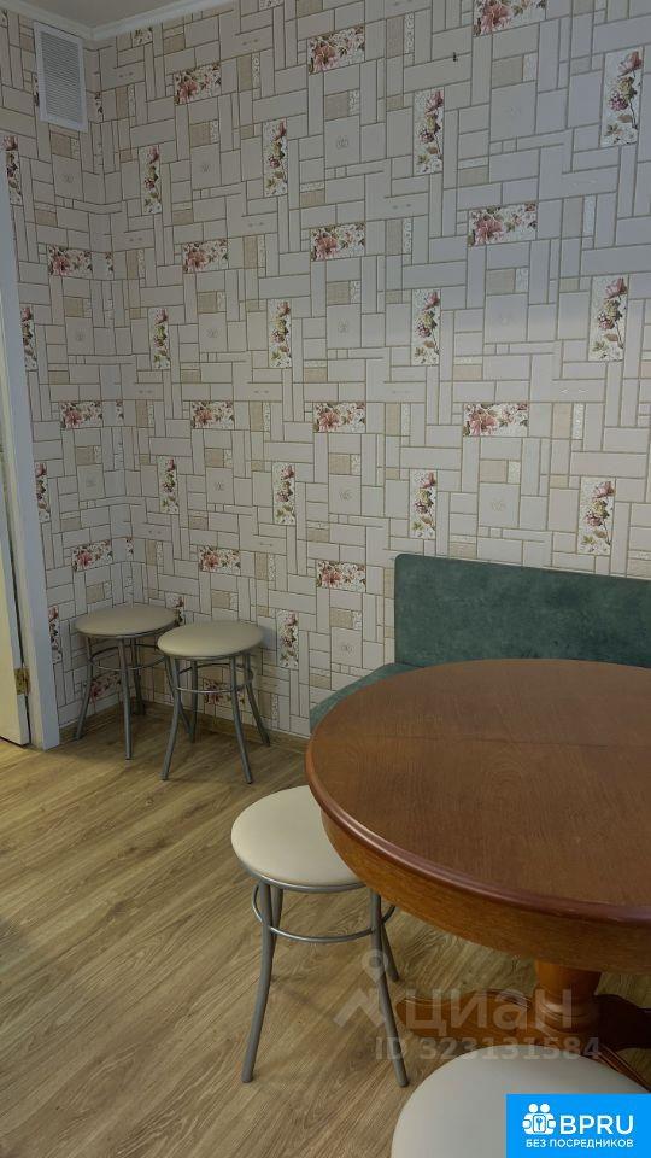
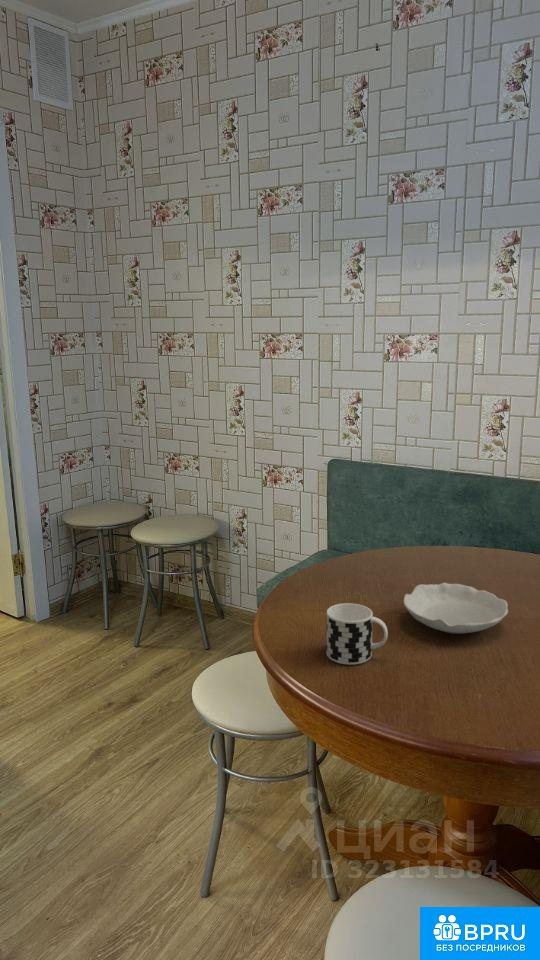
+ bowl (454, 612)
+ cup (356, 634)
